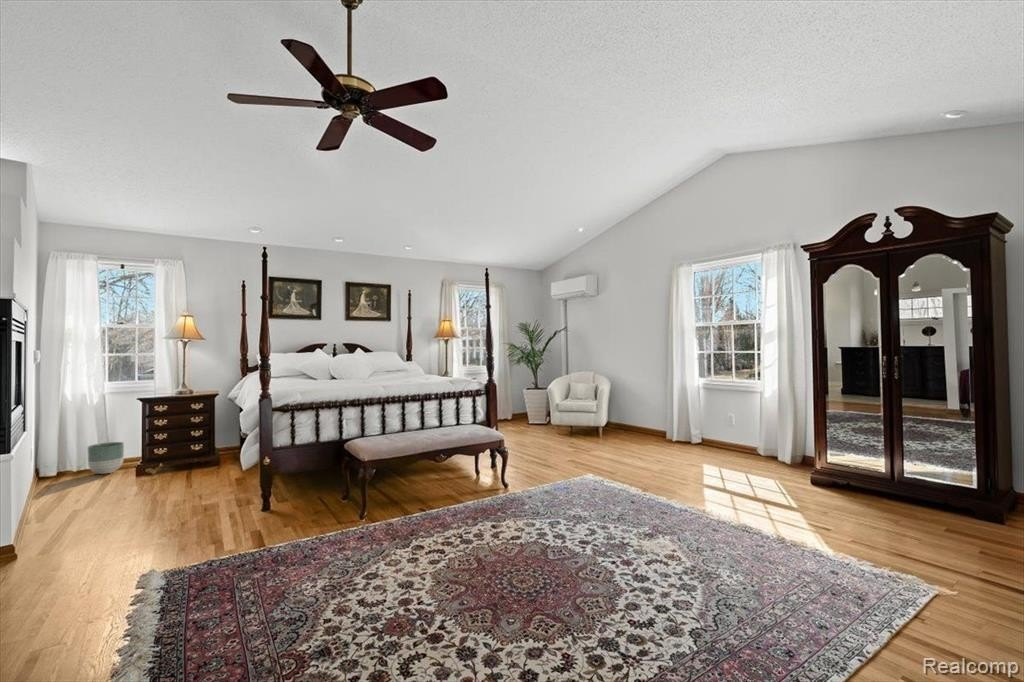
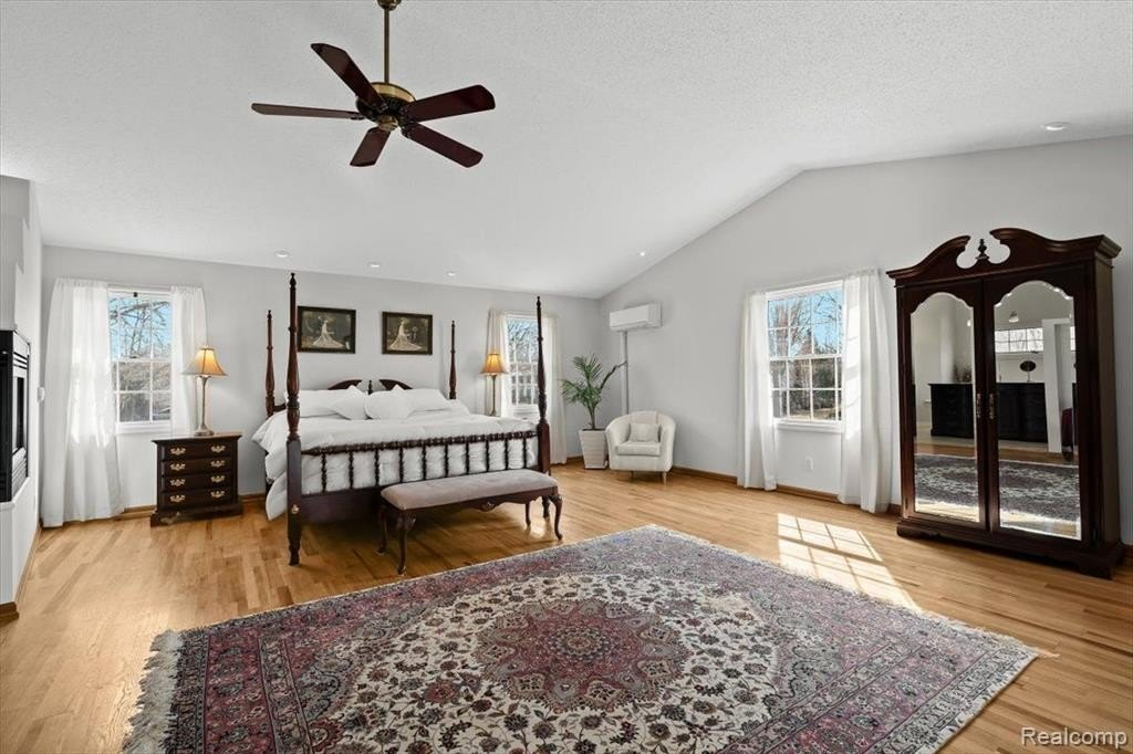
- planter (106, 458)
